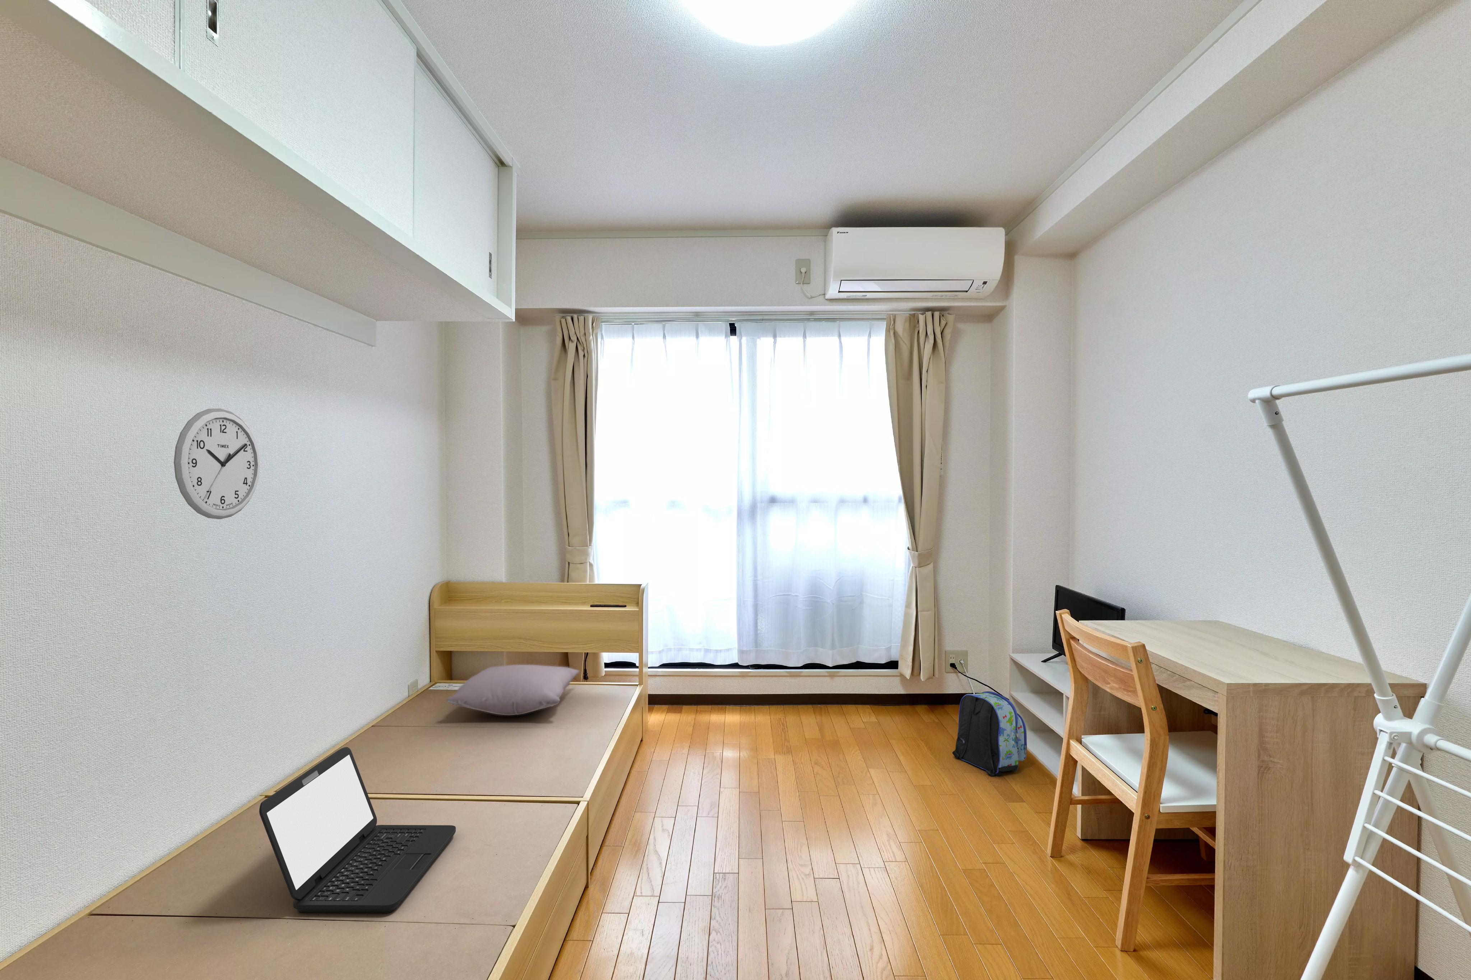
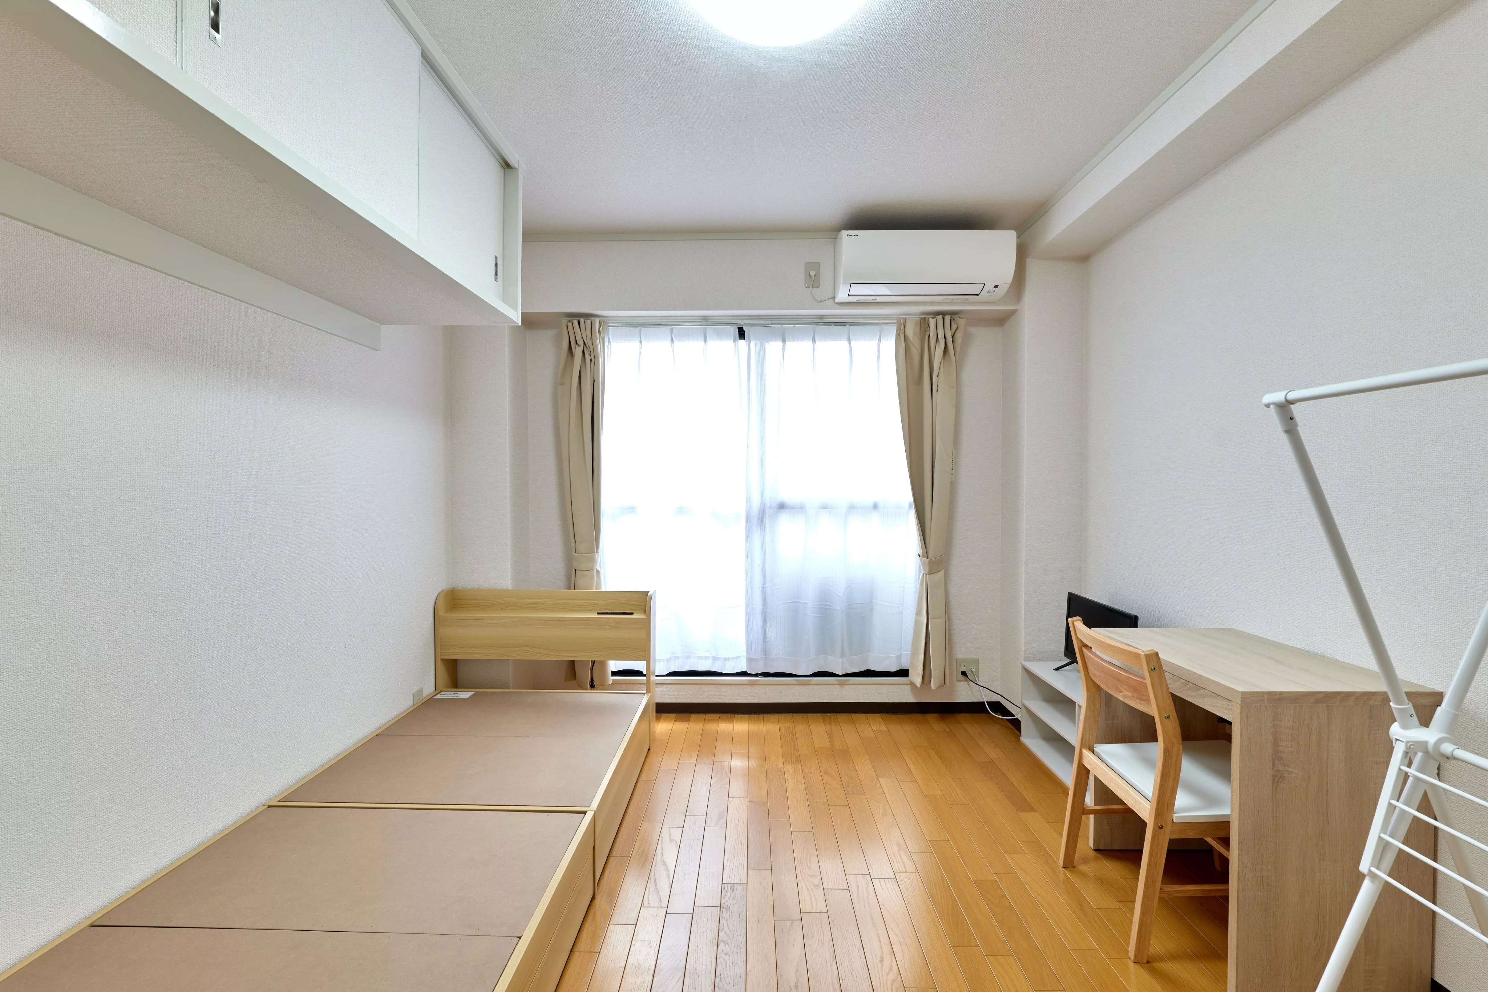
- wall clock (222, 464)
- pillow (519, 686)
- laptop (368, 820)
- backpack (991, 728)
